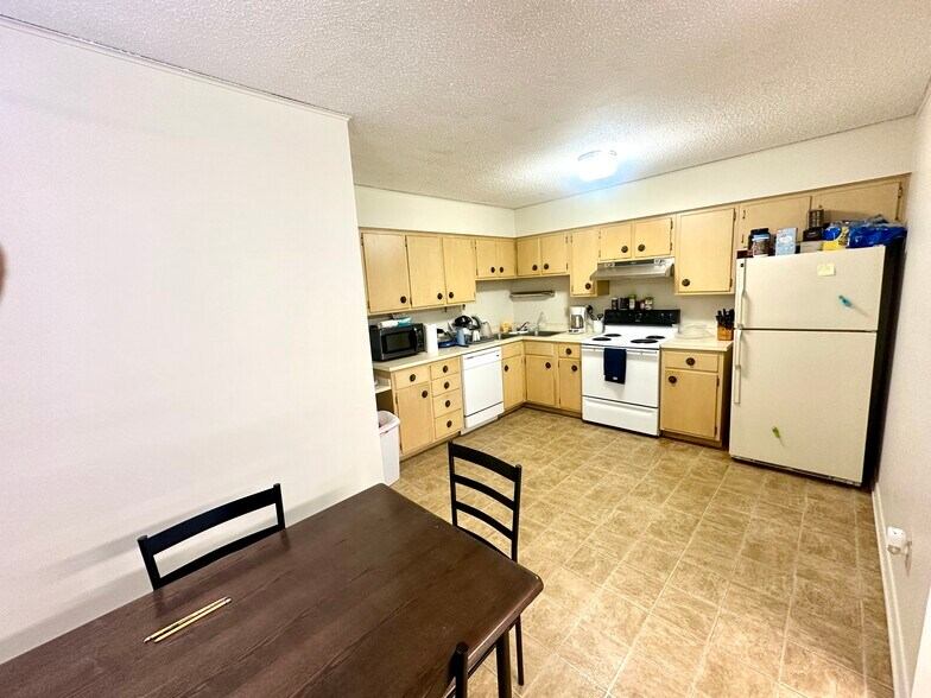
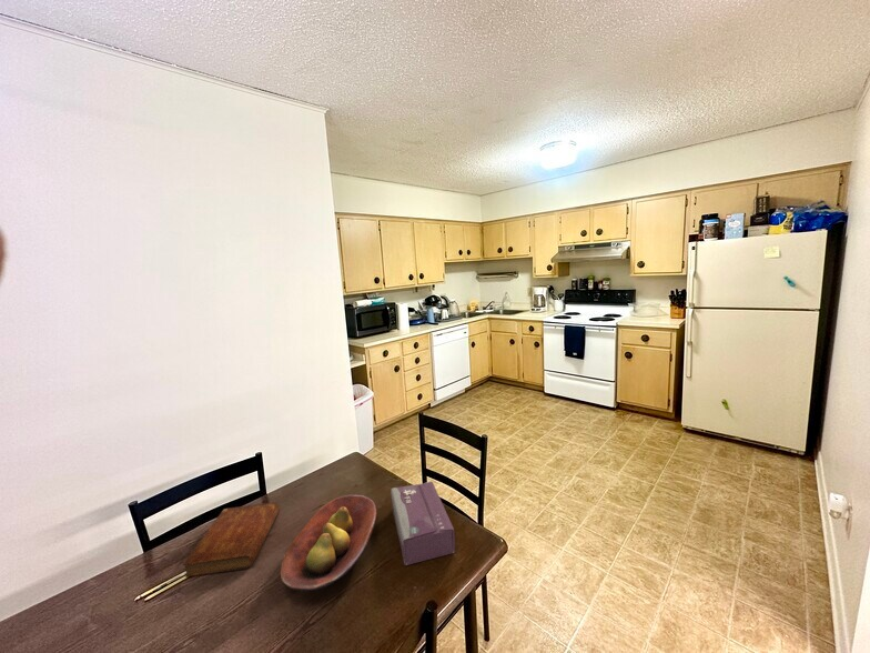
+ tissue box (419, 518)
+ fruit bowl (333, 535)
+ bible (236, 535)
